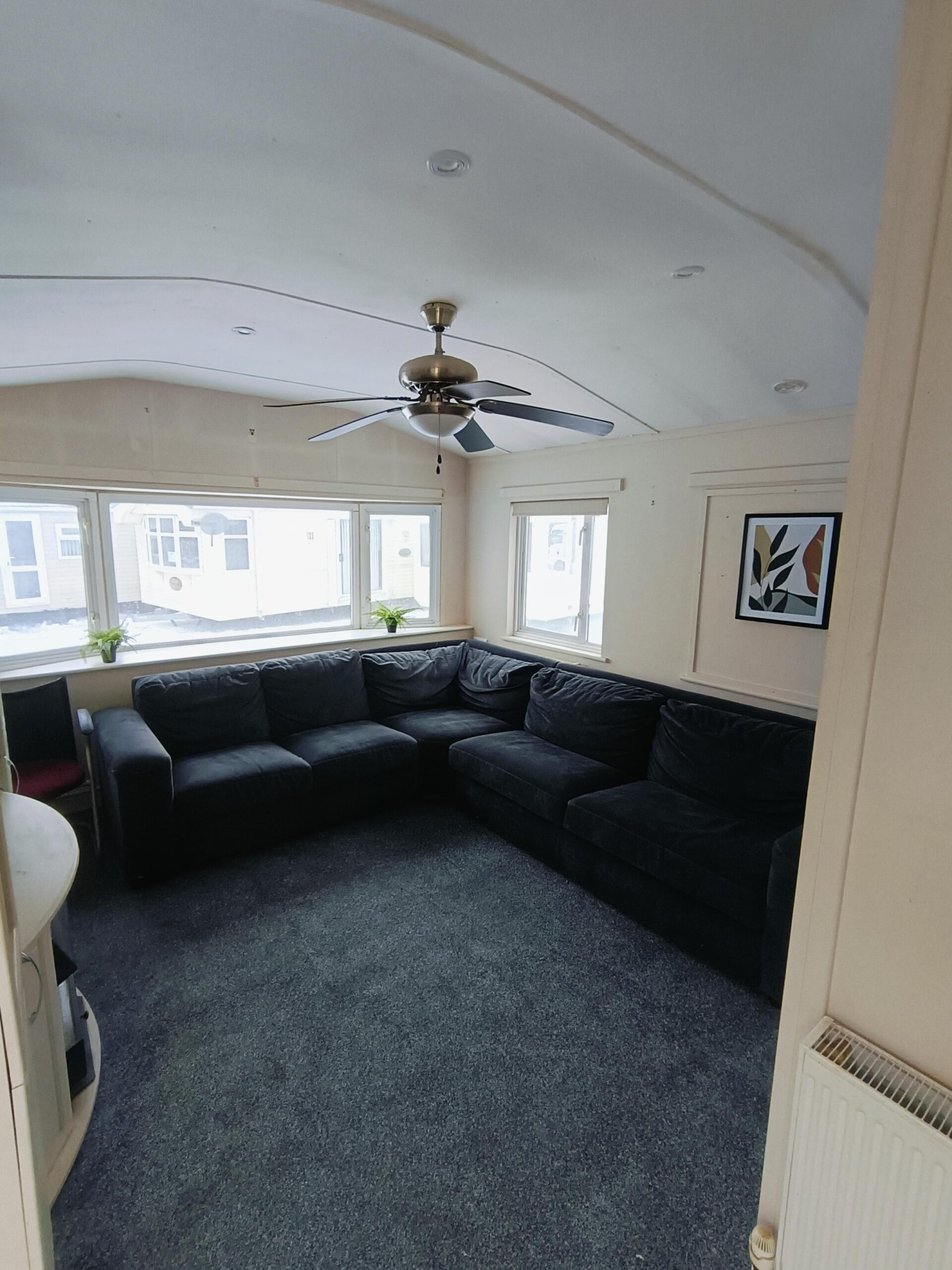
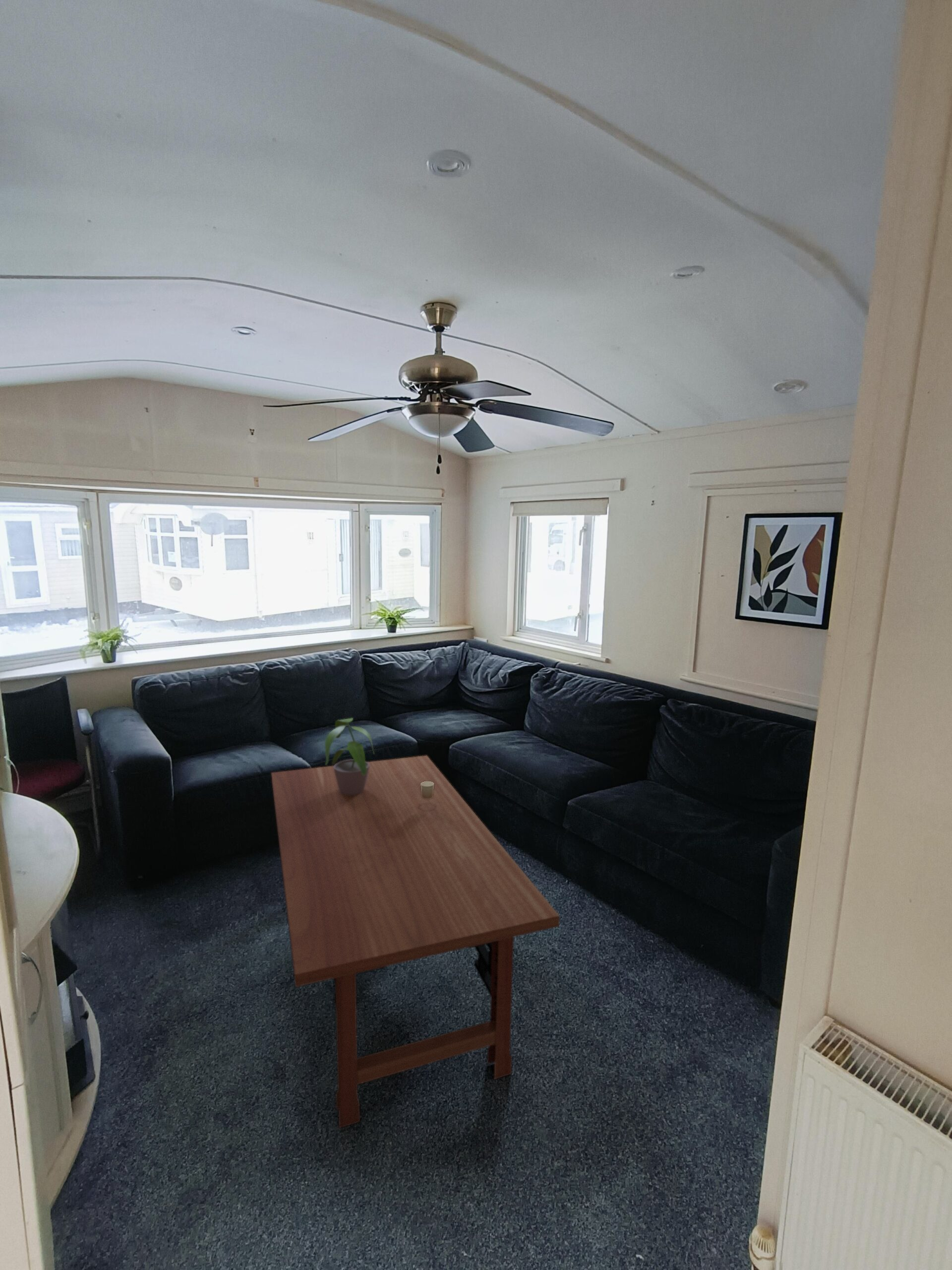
+ potted plant (352, 756)
+ coffee table (383, 899)
+ candle (427, 795)
